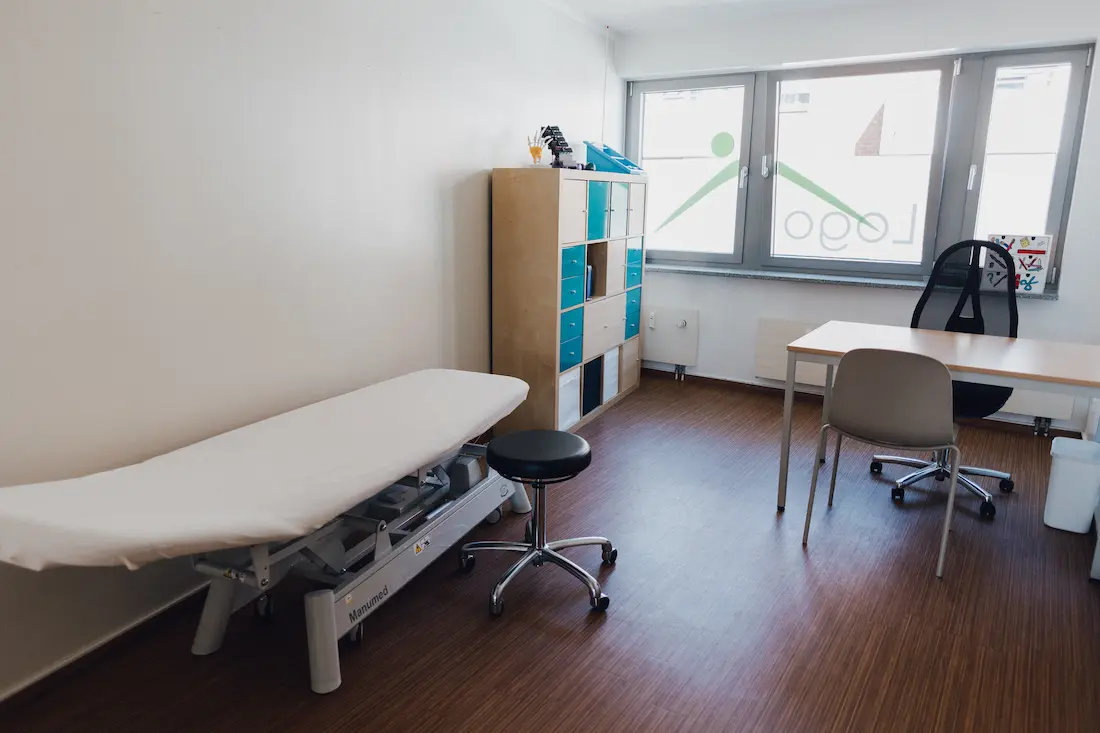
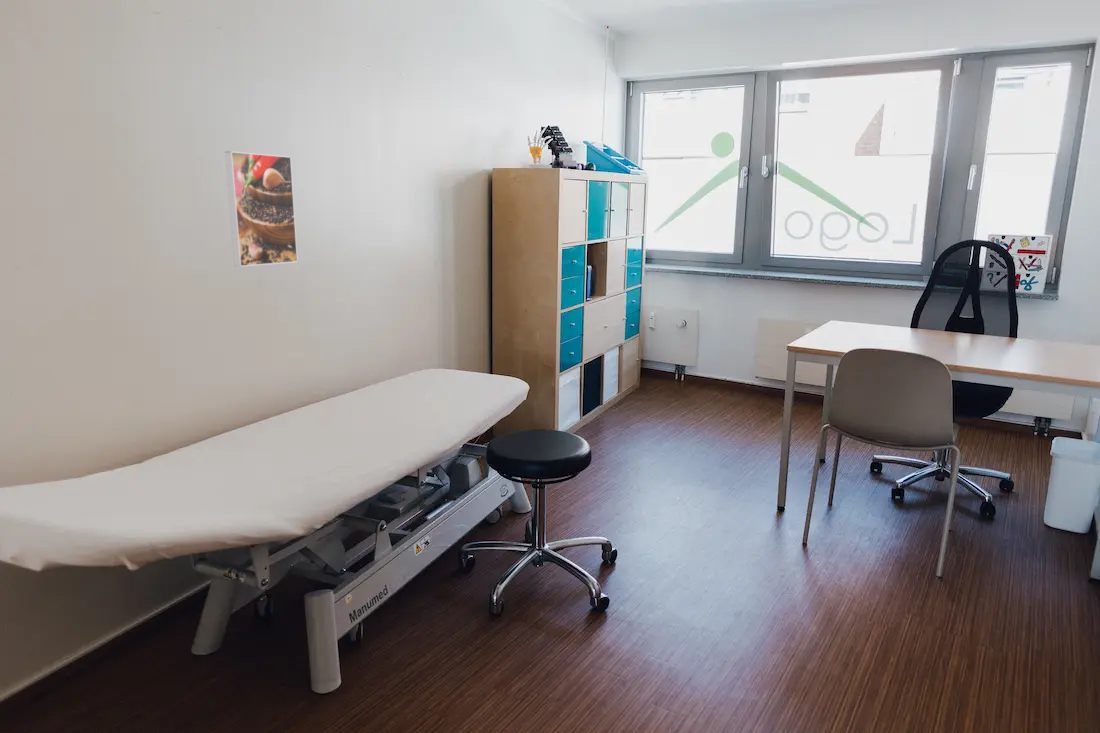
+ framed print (263, 210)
